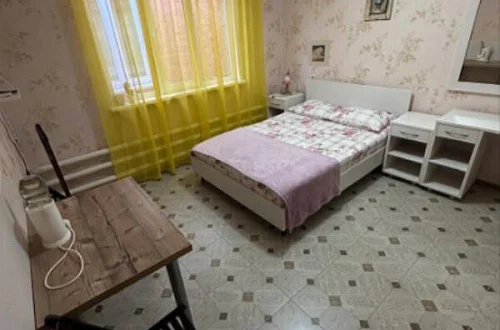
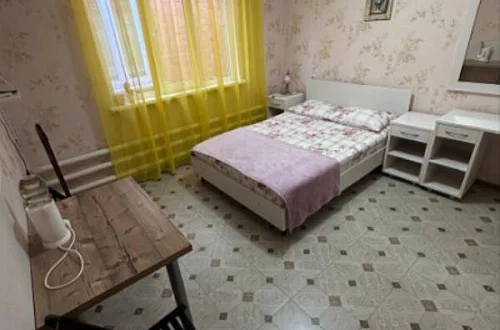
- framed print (318, 53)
